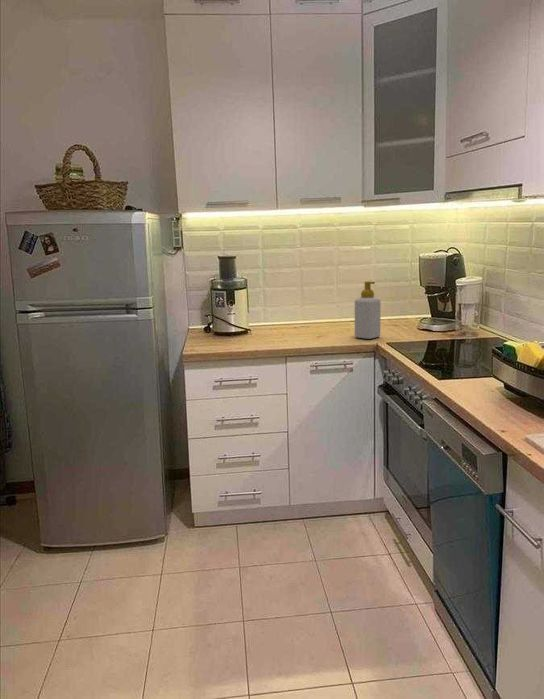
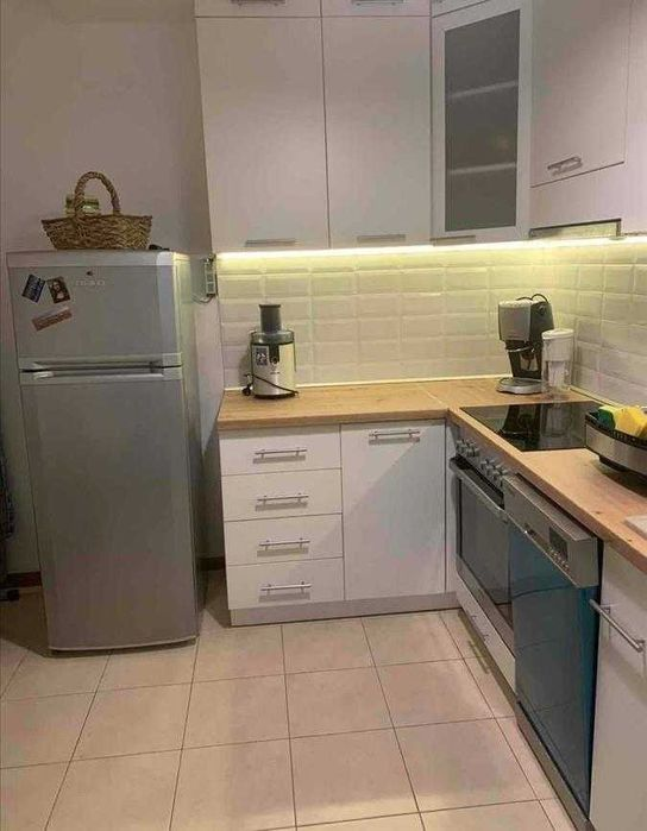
- soap bottle (367, 309)
